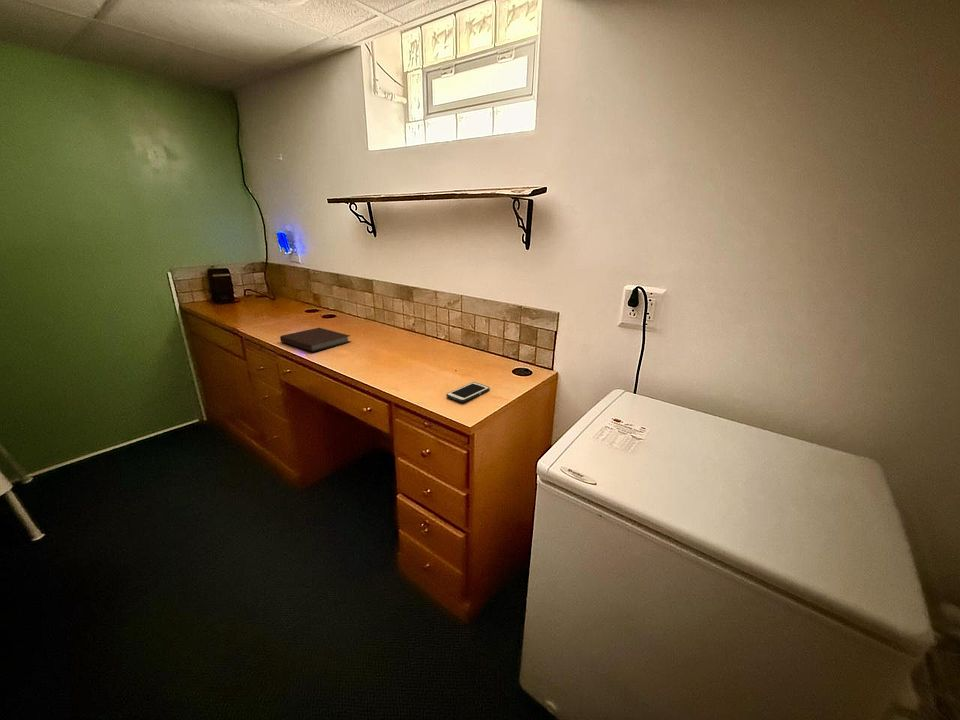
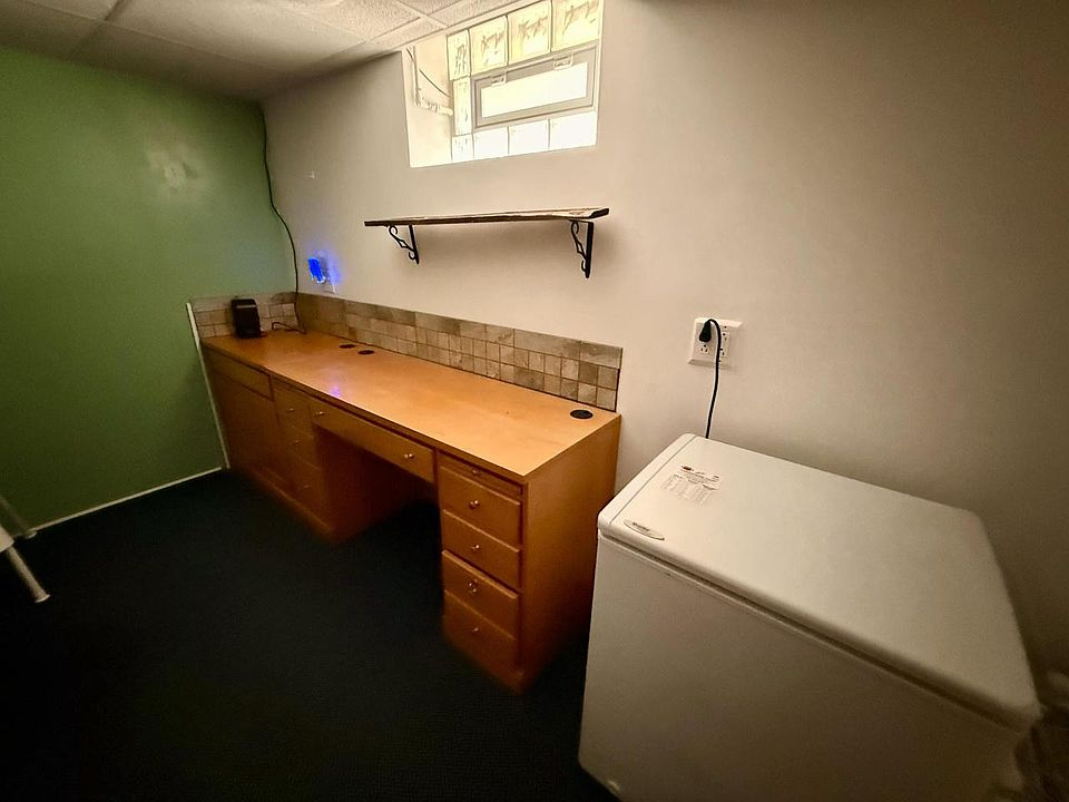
- notebook (316, 338)
- cell phone (468, 391)
